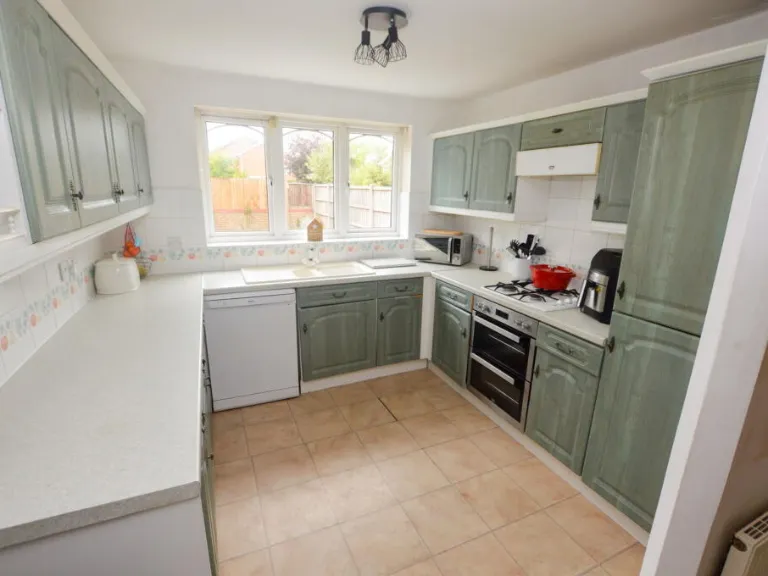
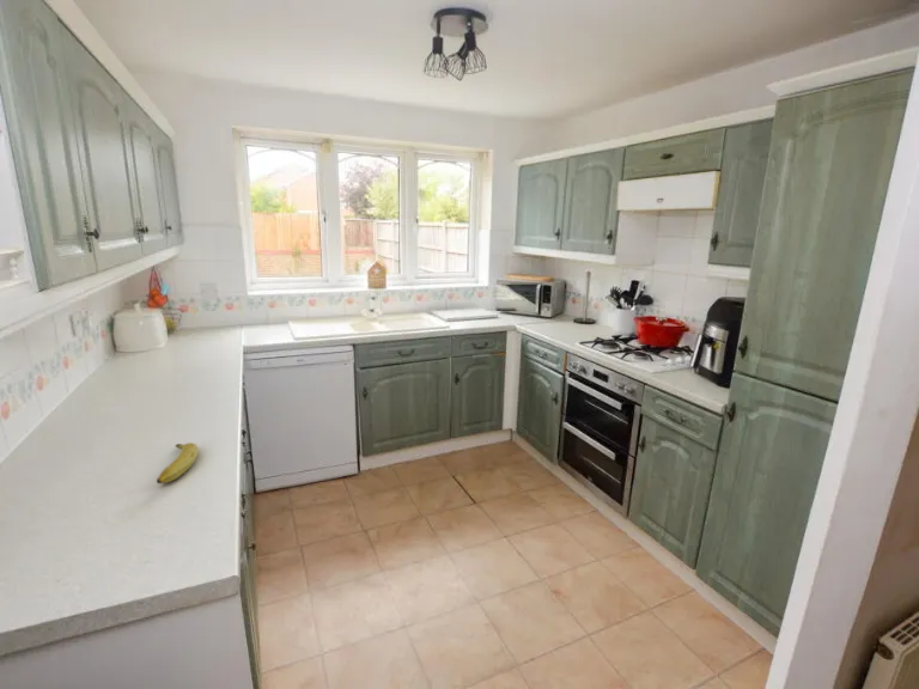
+ fruit (181, 457)
